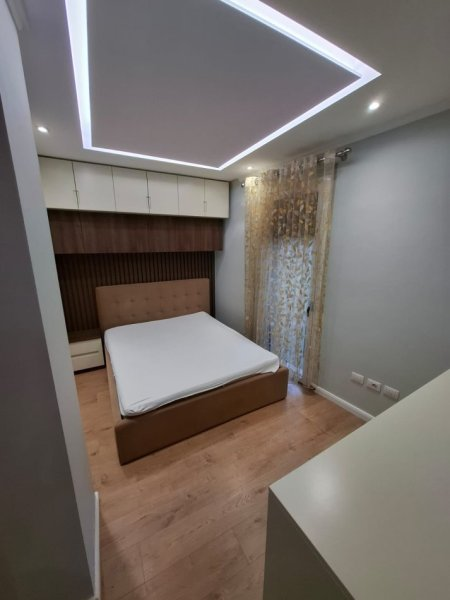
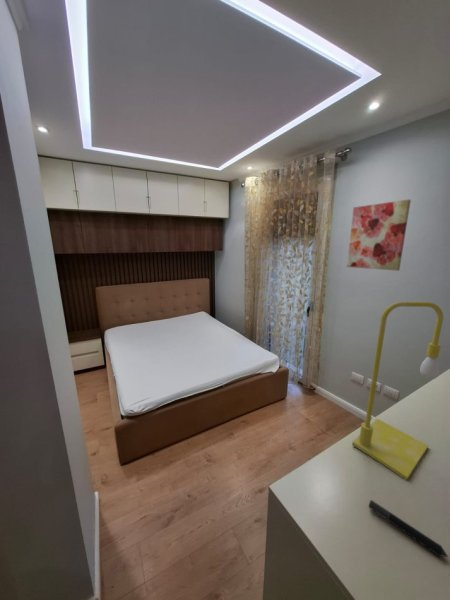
+ table lamp (420, 371)
+ pen (405, 527)
+ wall art (375, 237)
